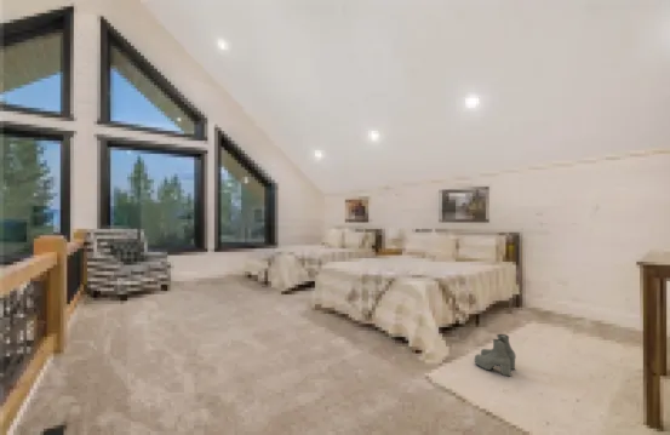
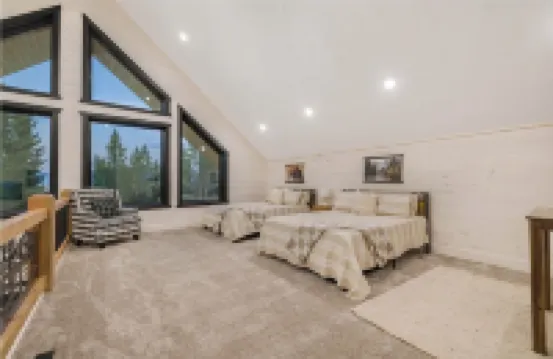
- boots (494, 350)
